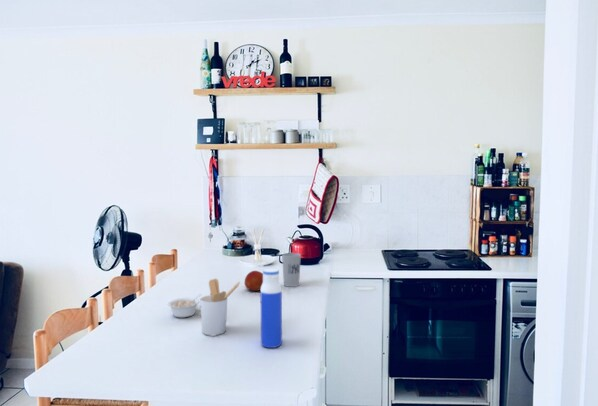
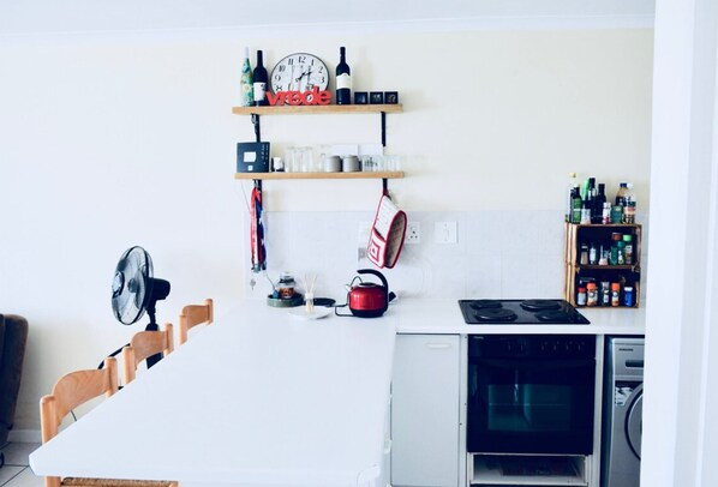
- cup (291, 269)
- legume (184, 306)
- water bottle (271, 307)
- utensil holder (221, 306)
- fruit (255, 280)
